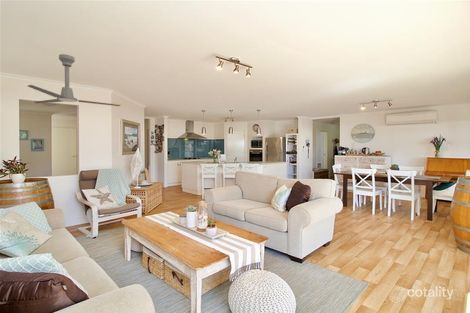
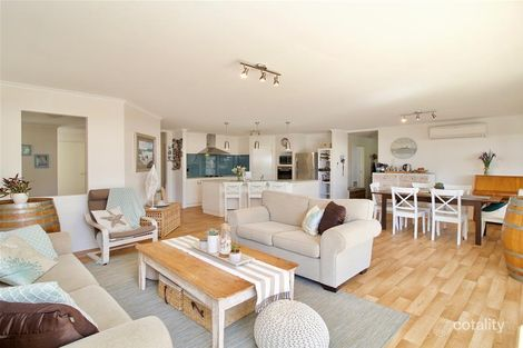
- ceiling fan (68, 79)
